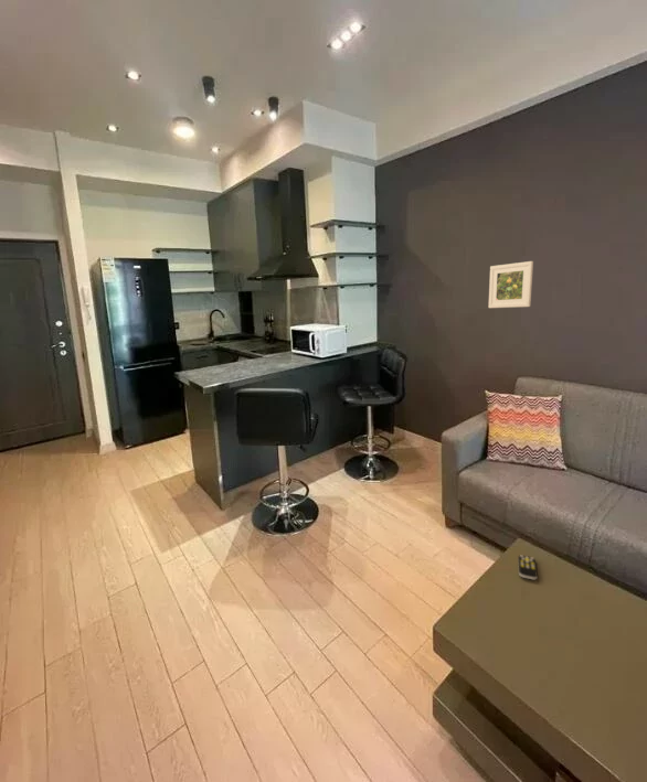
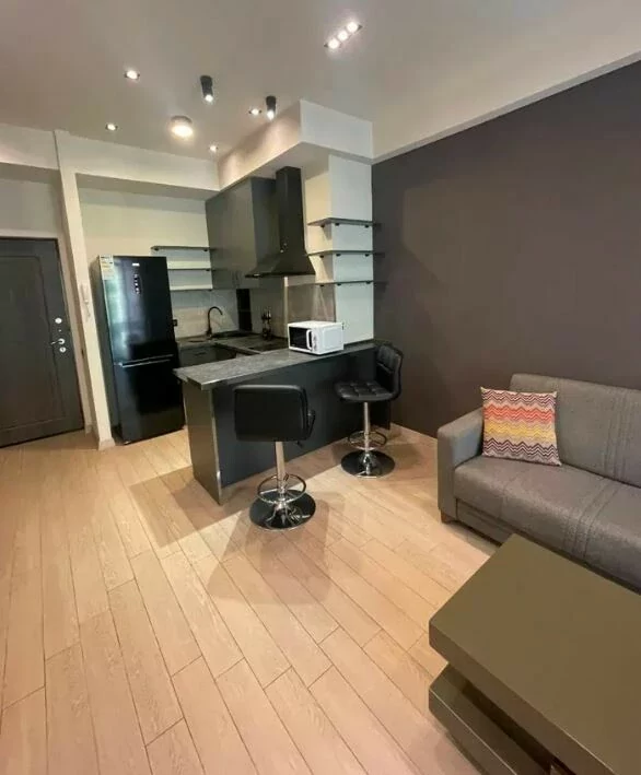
- remote control (527, 566)
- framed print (509, 286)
